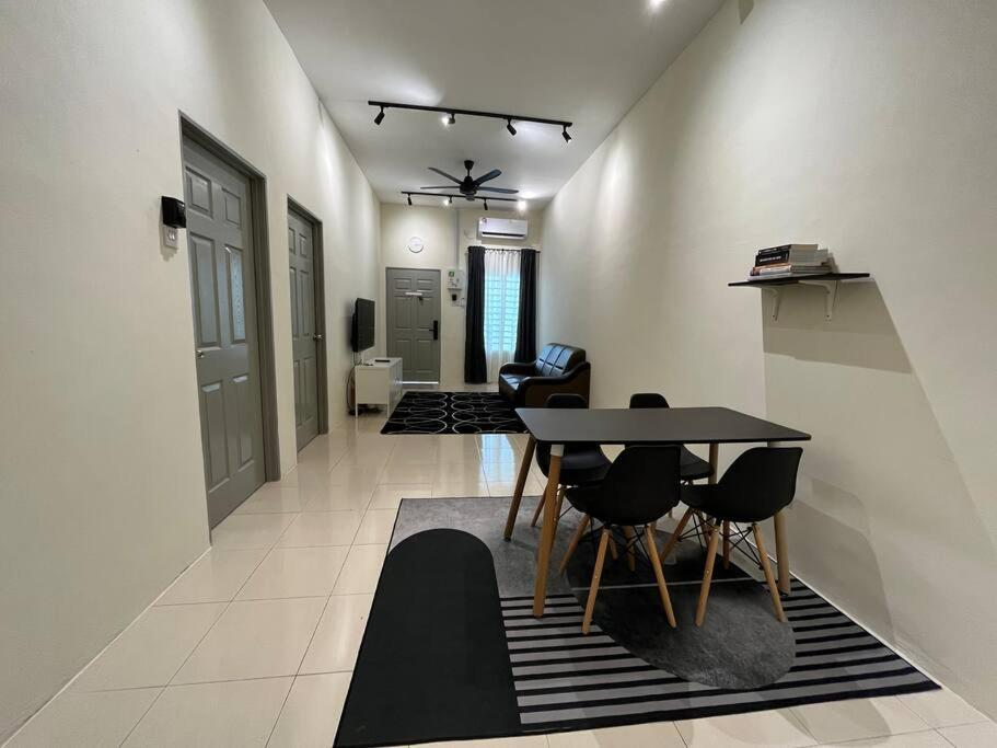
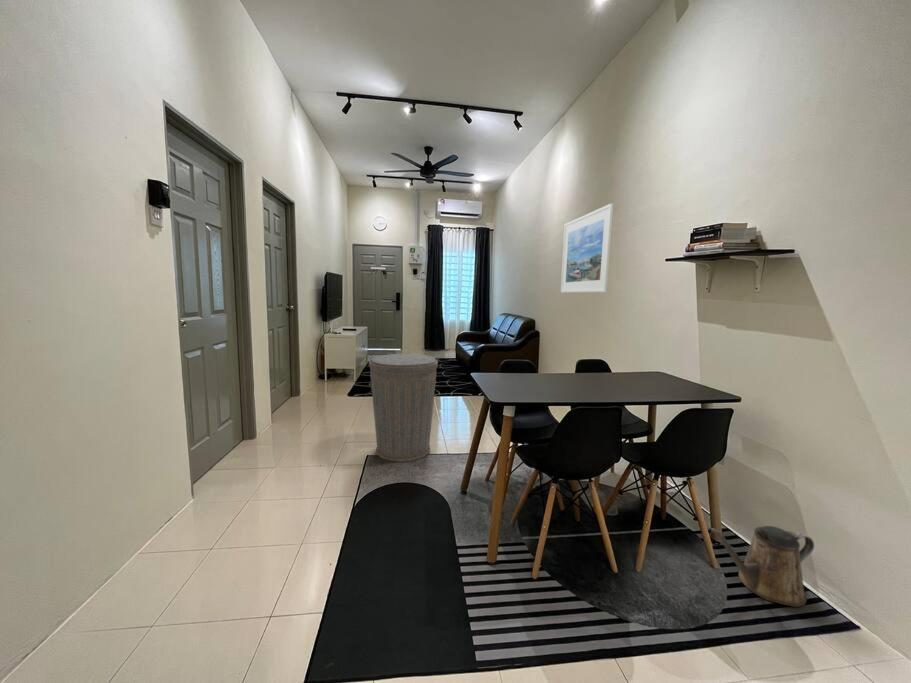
+ trash can (403, 405)
+ watering can (759, 556)
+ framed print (583, 254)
